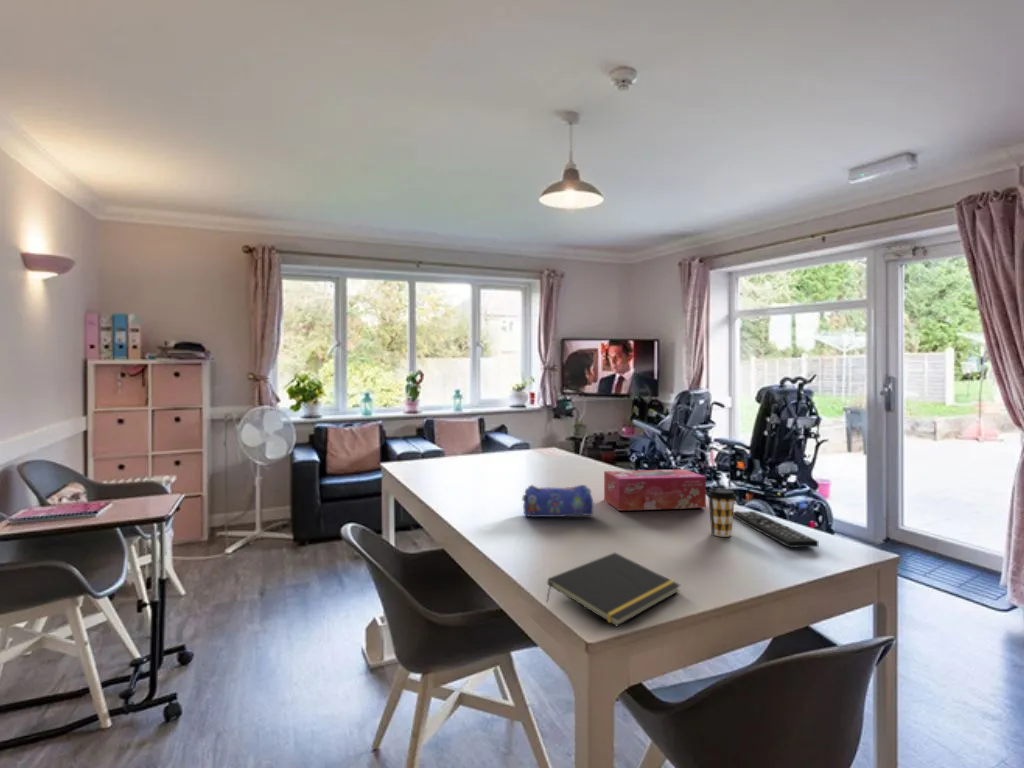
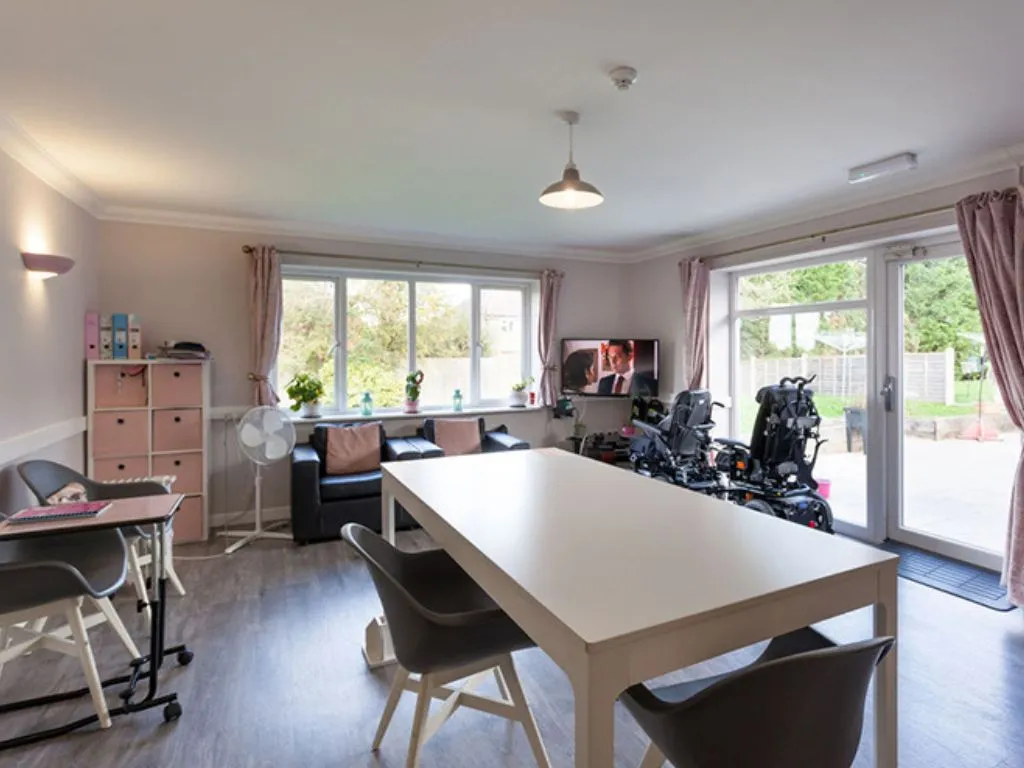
- tissue box (653, 488)
- remote control (770, 526)
- pencil case (557, 500)
- coffee cup (721, 512)
- notepad (615, 584)
